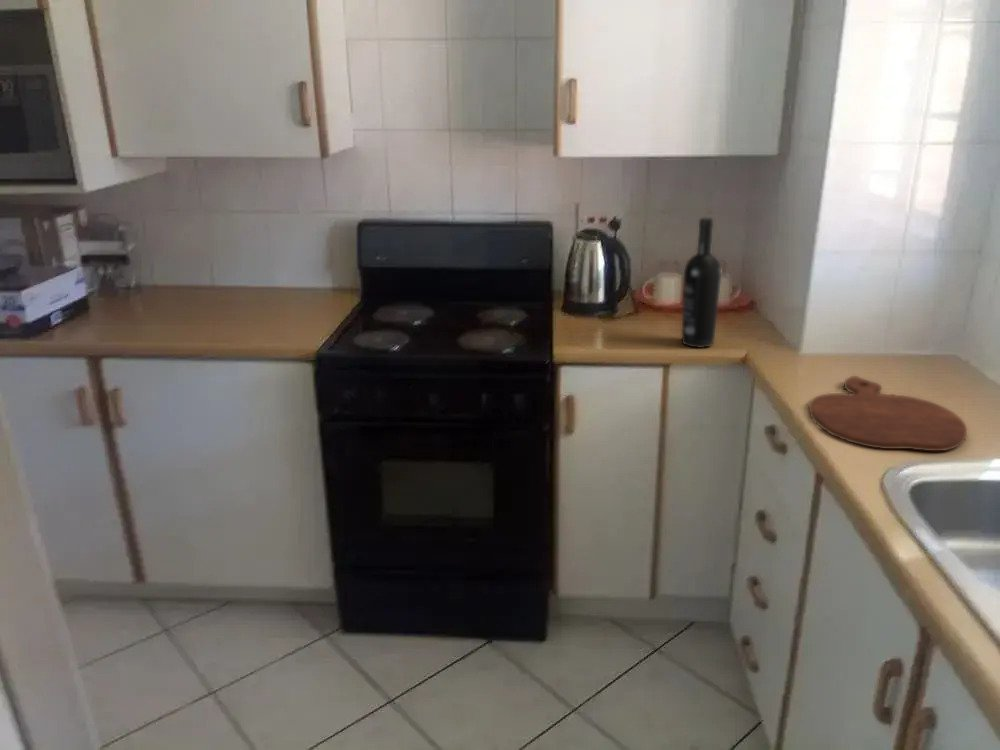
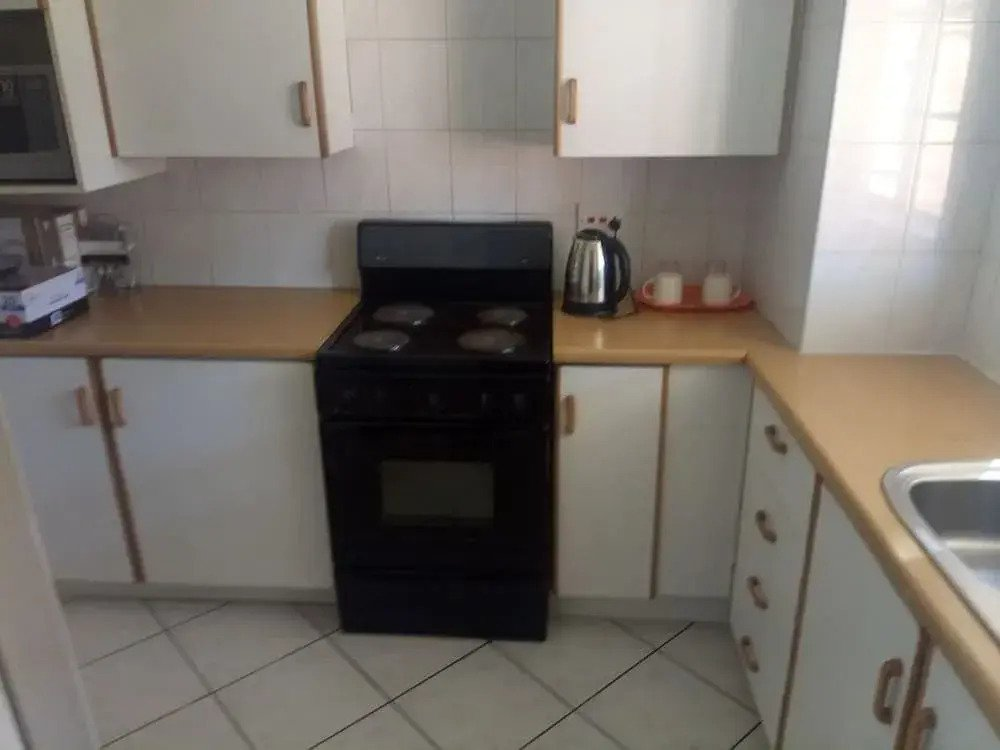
- cutting board (878, 409)
- wine bottle (701, 282)
